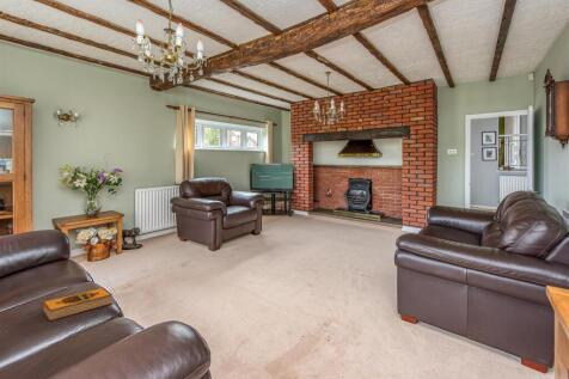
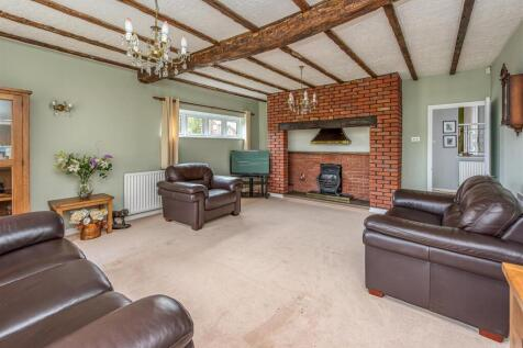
- hardback book (78, 301)
